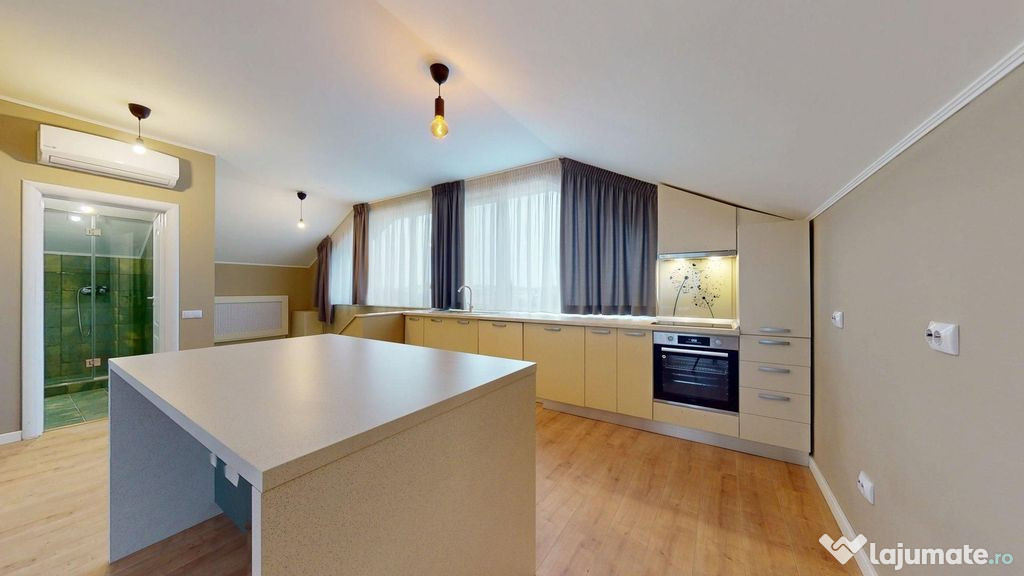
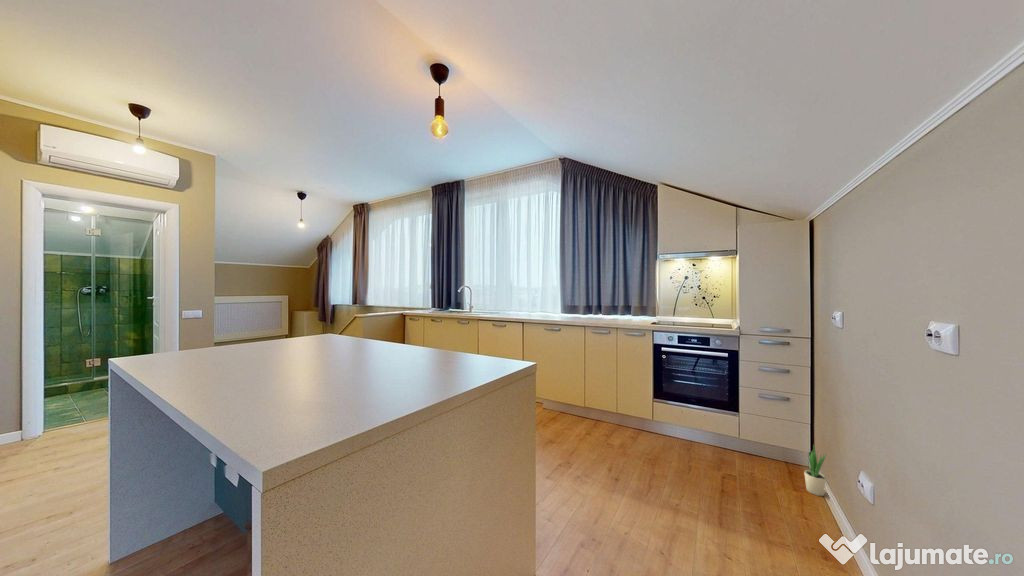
+ potted plant (815, 468)
